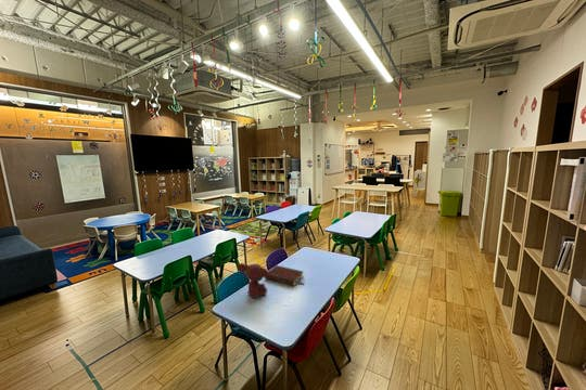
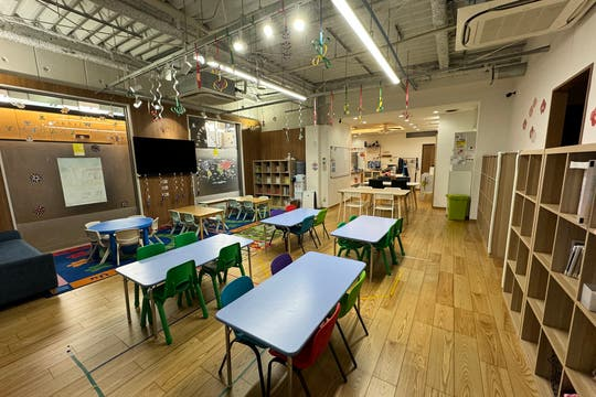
- teddy bear (255, 280)
- book (286, 275)
